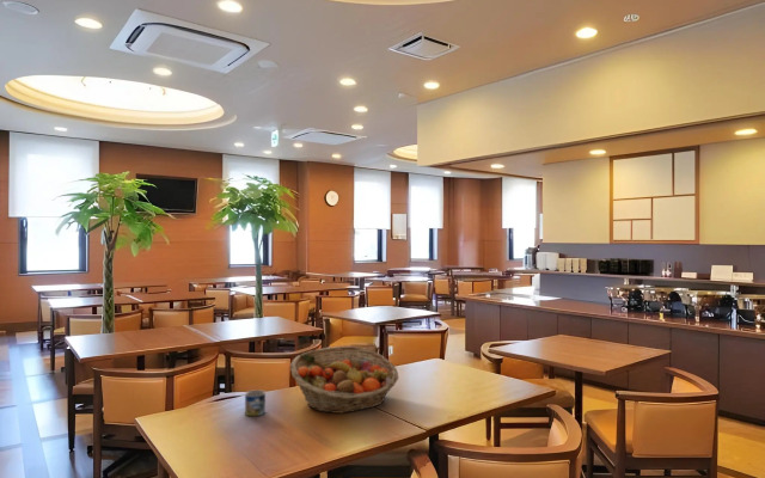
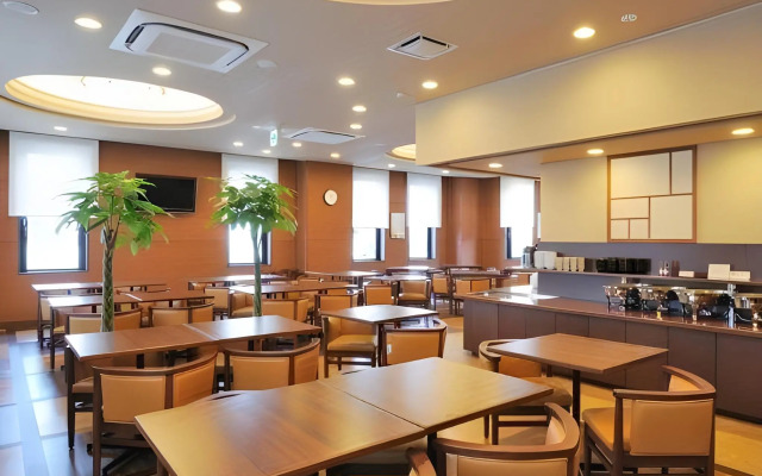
- mug (253, 402)
- fruit basket (344, 378)
